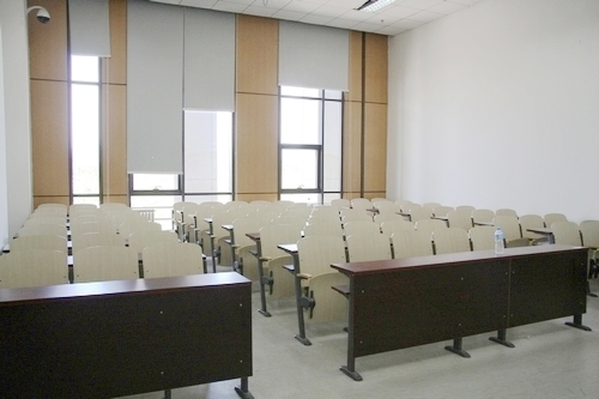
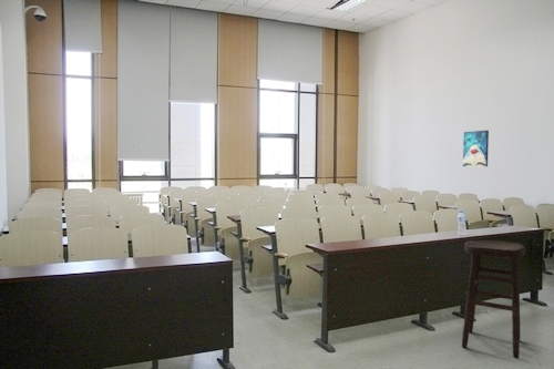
+ wall art (475, 148)
+ stool (492, 294)
